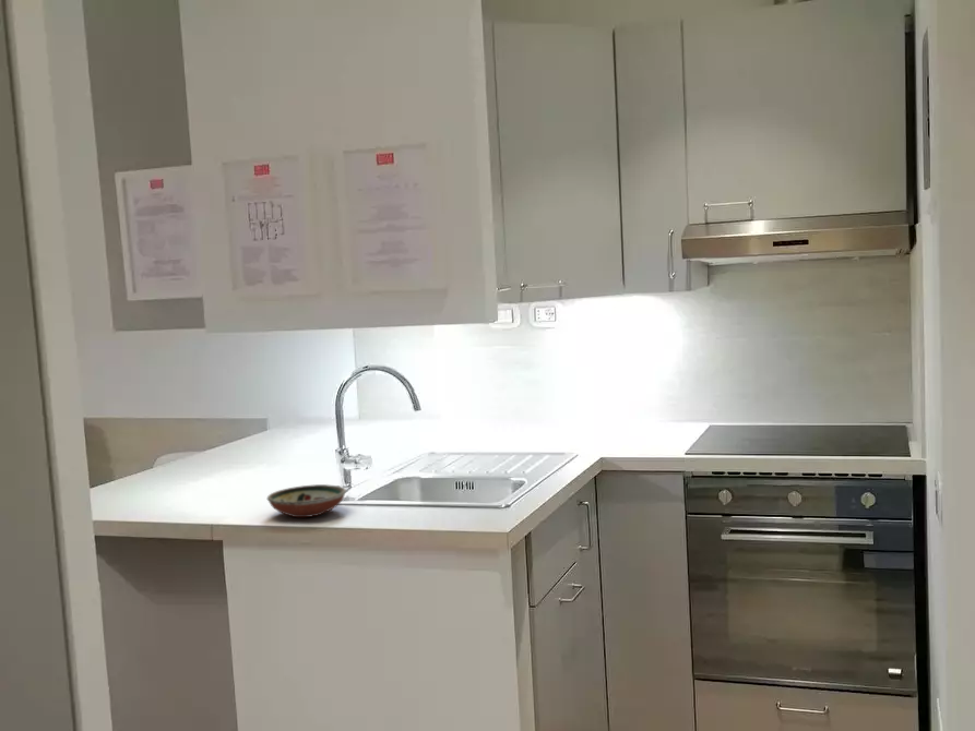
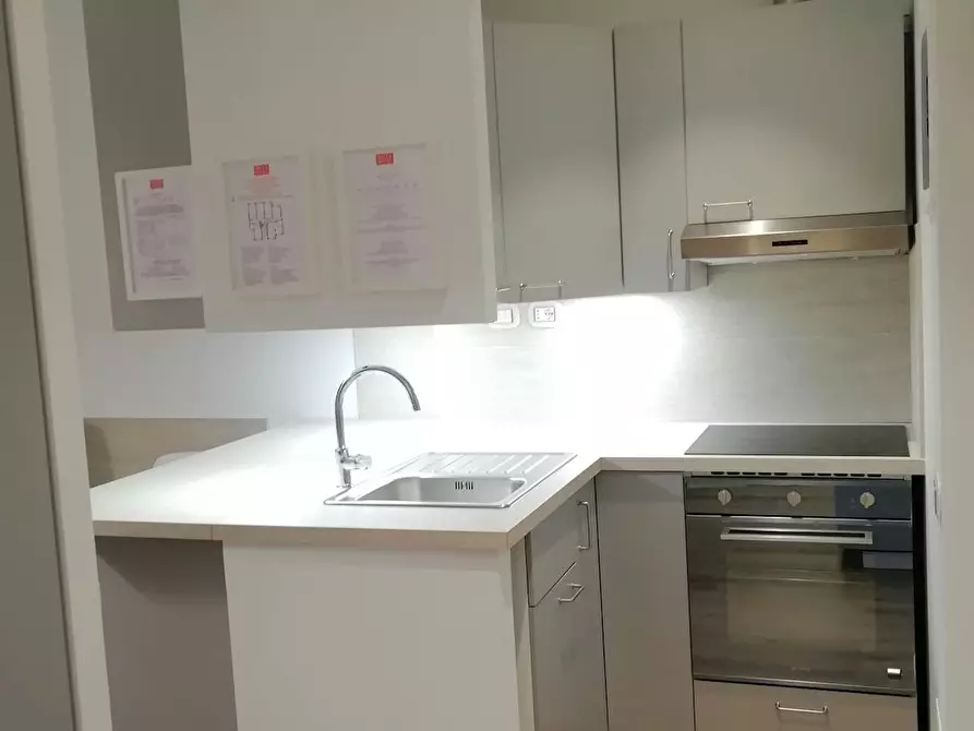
- decorative bowl (307, 502)
